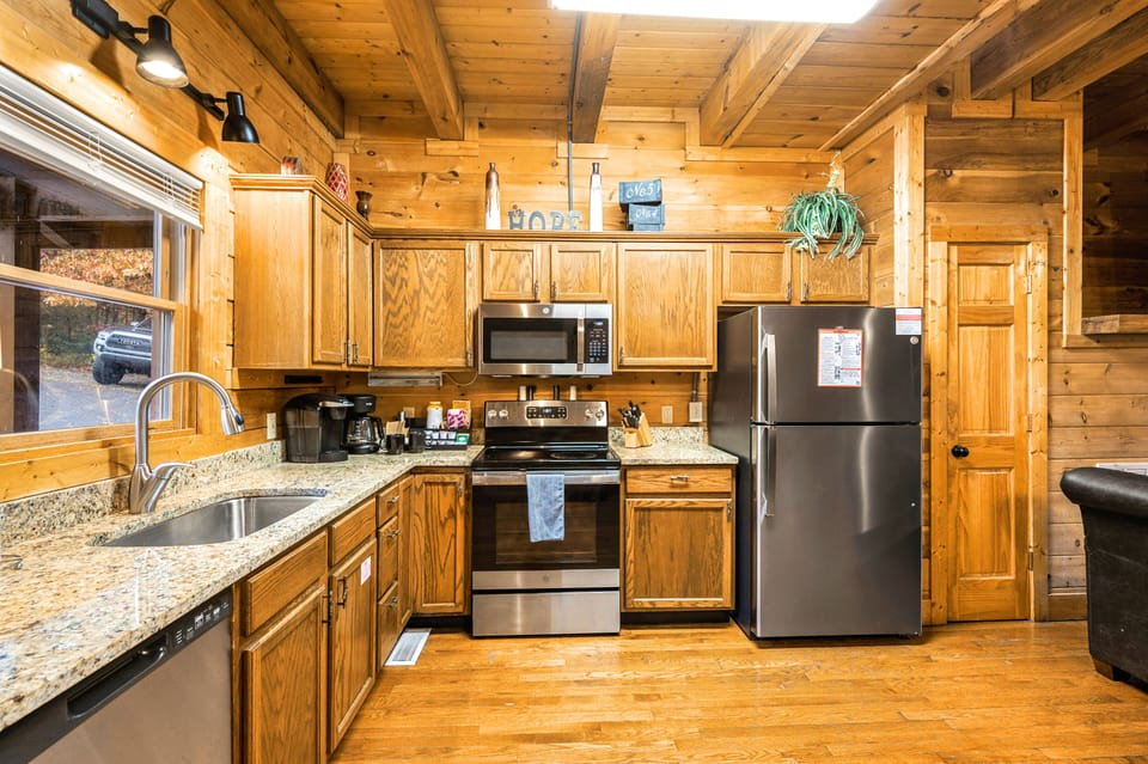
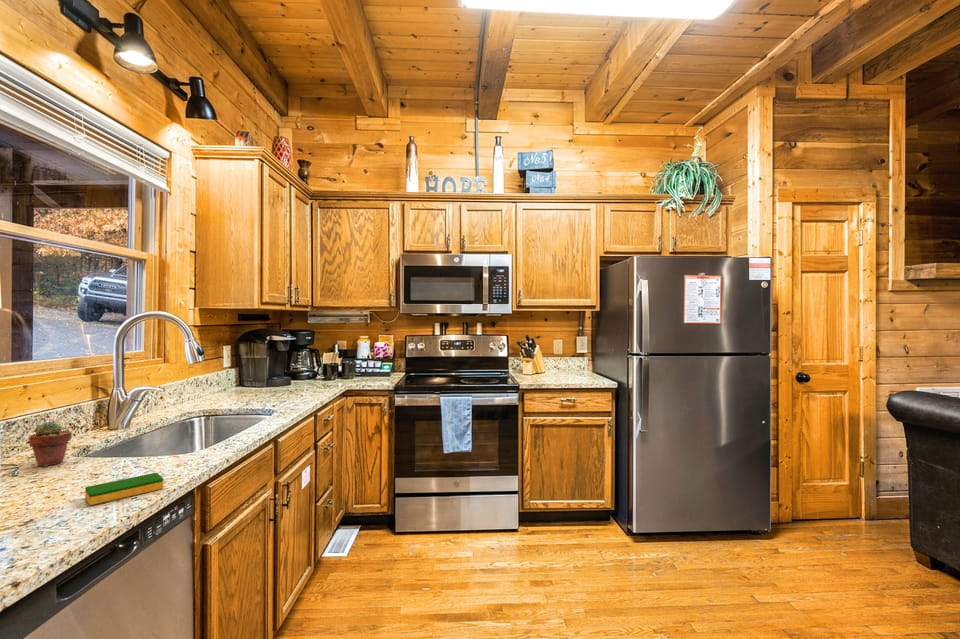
+ dish sponge (125, 487)
+ potted succulent (50, 442)
